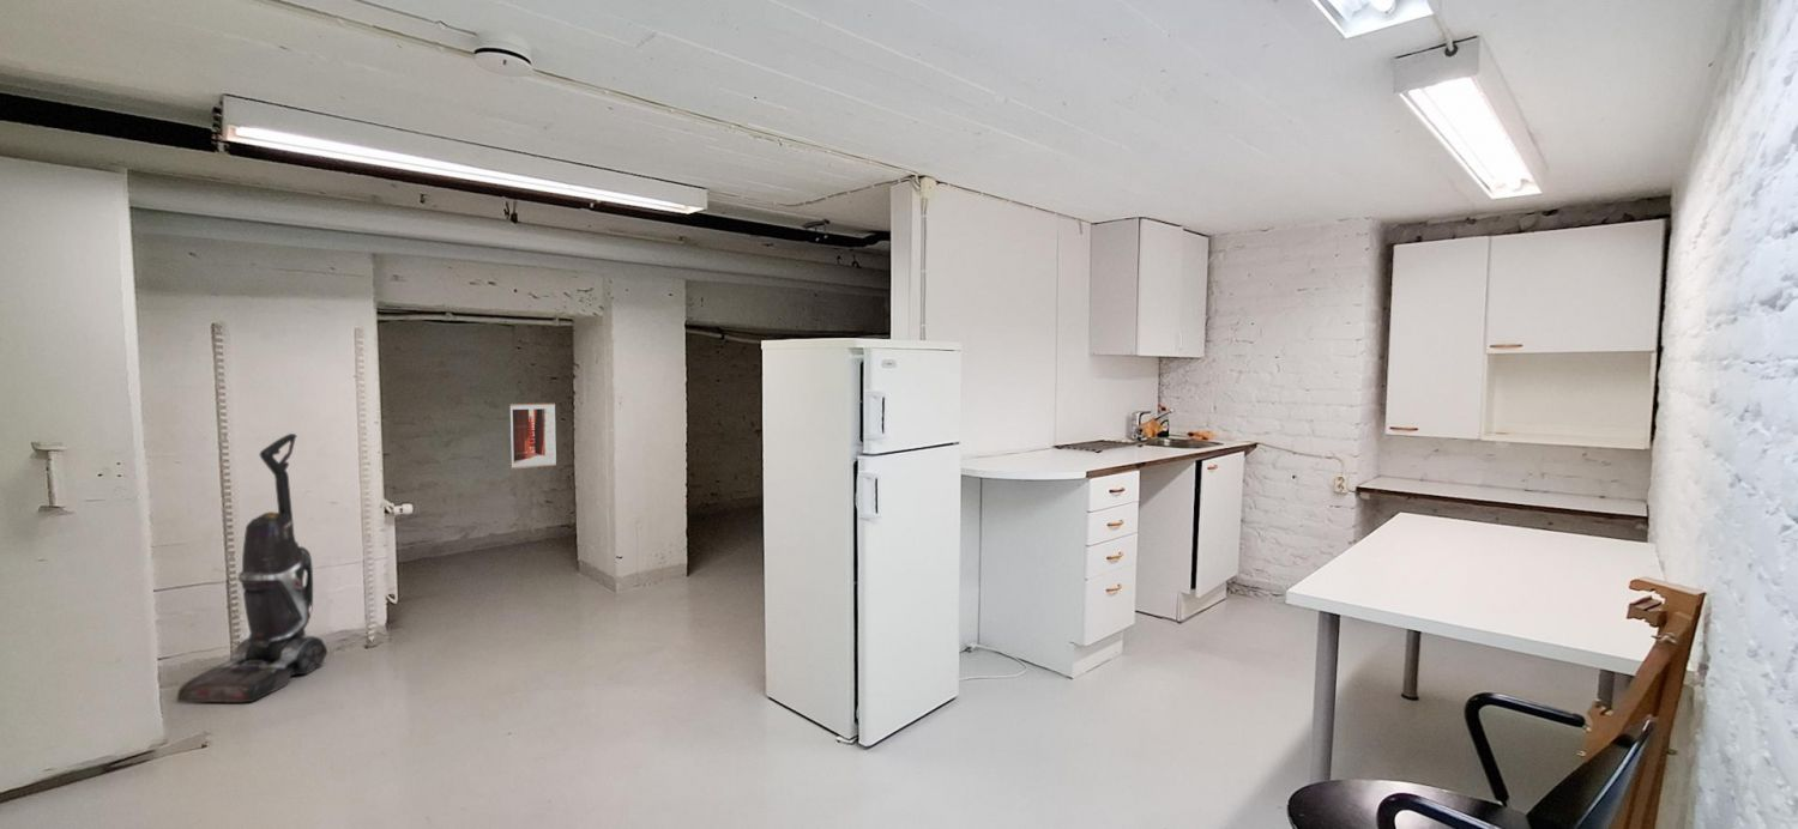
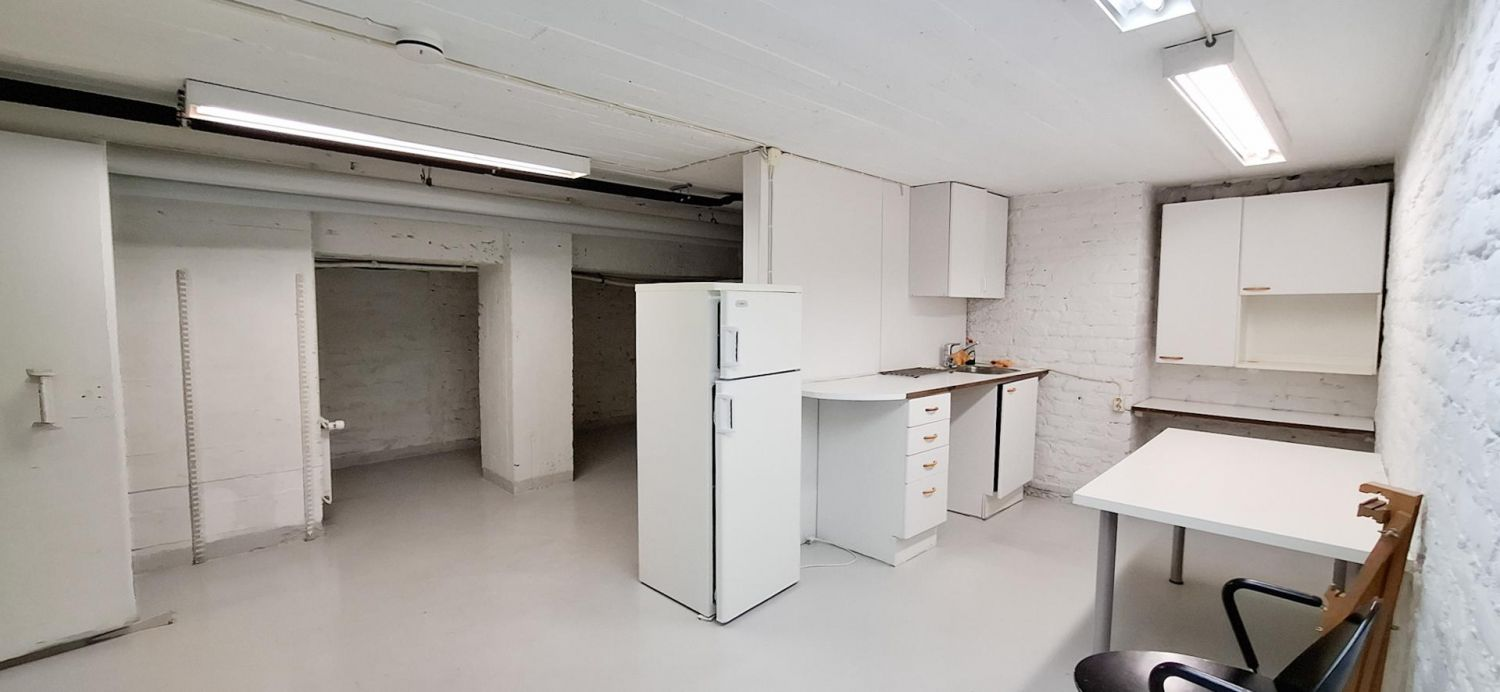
- wall art (533, 435)
- vacuum cleaner (252, 561)
